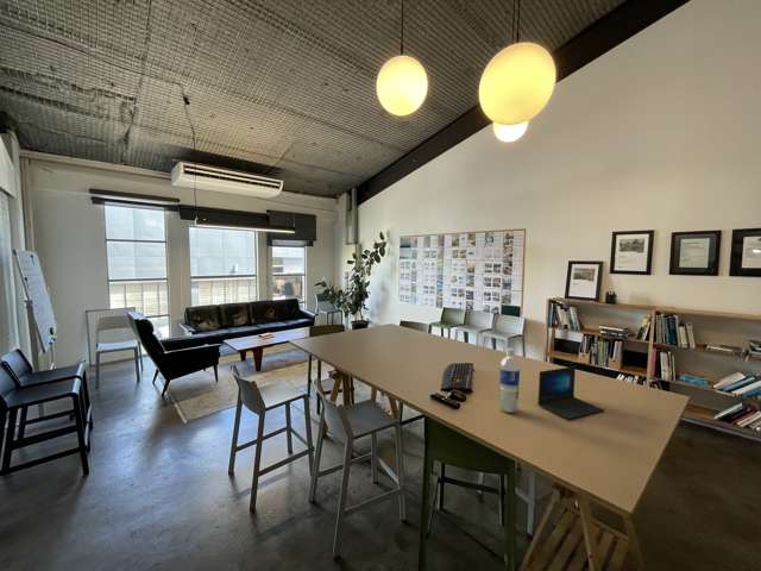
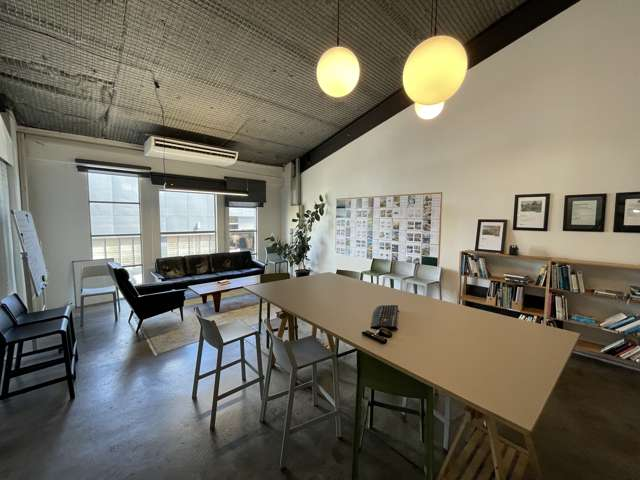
- laptop (571, 390)
- water bottle (509, 379)
